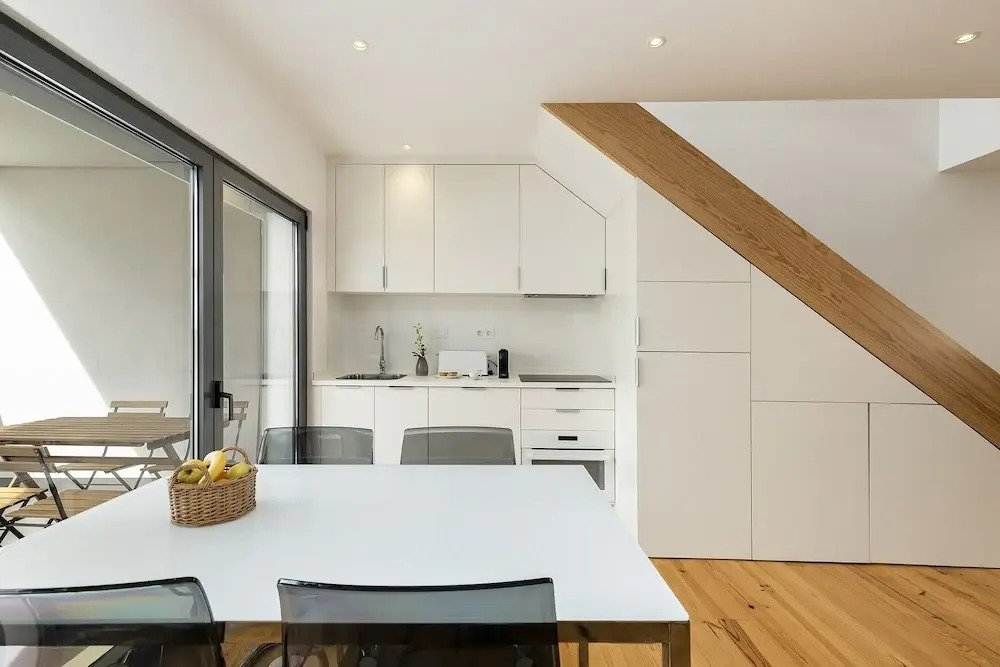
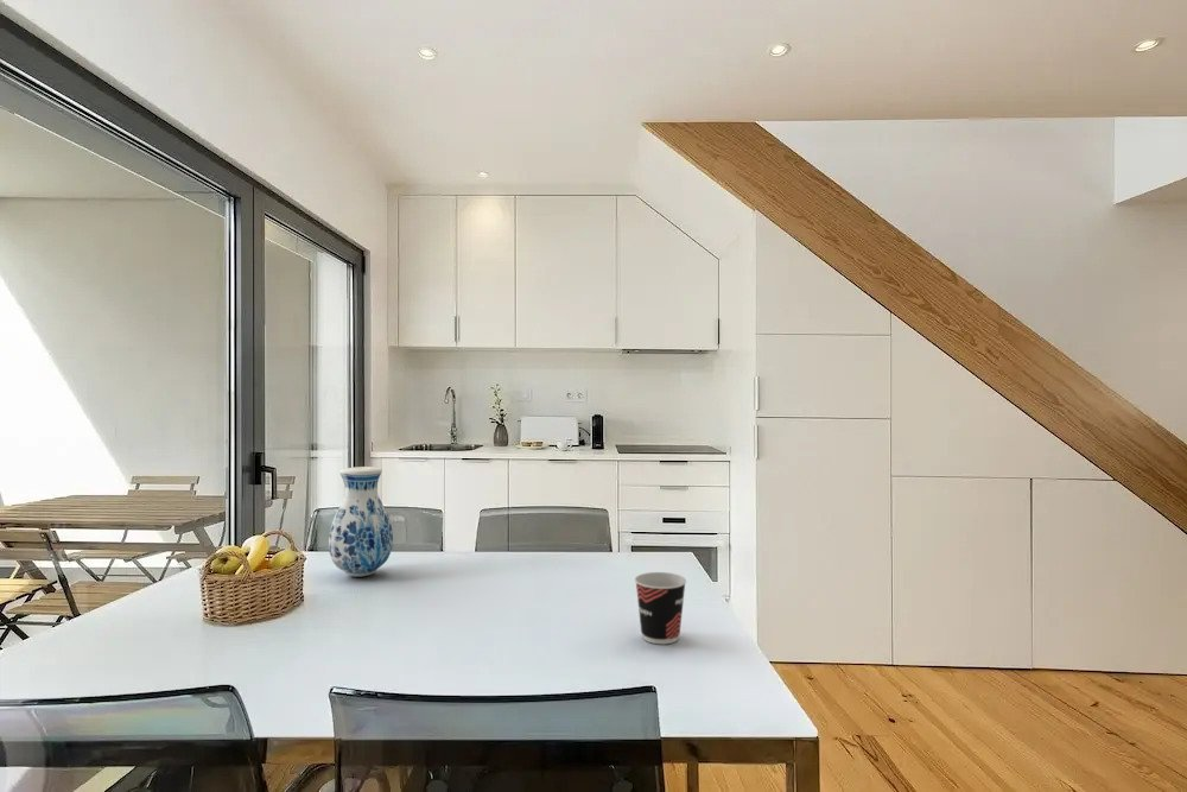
+ vase (361, 521)
+ cup (660, 608)
